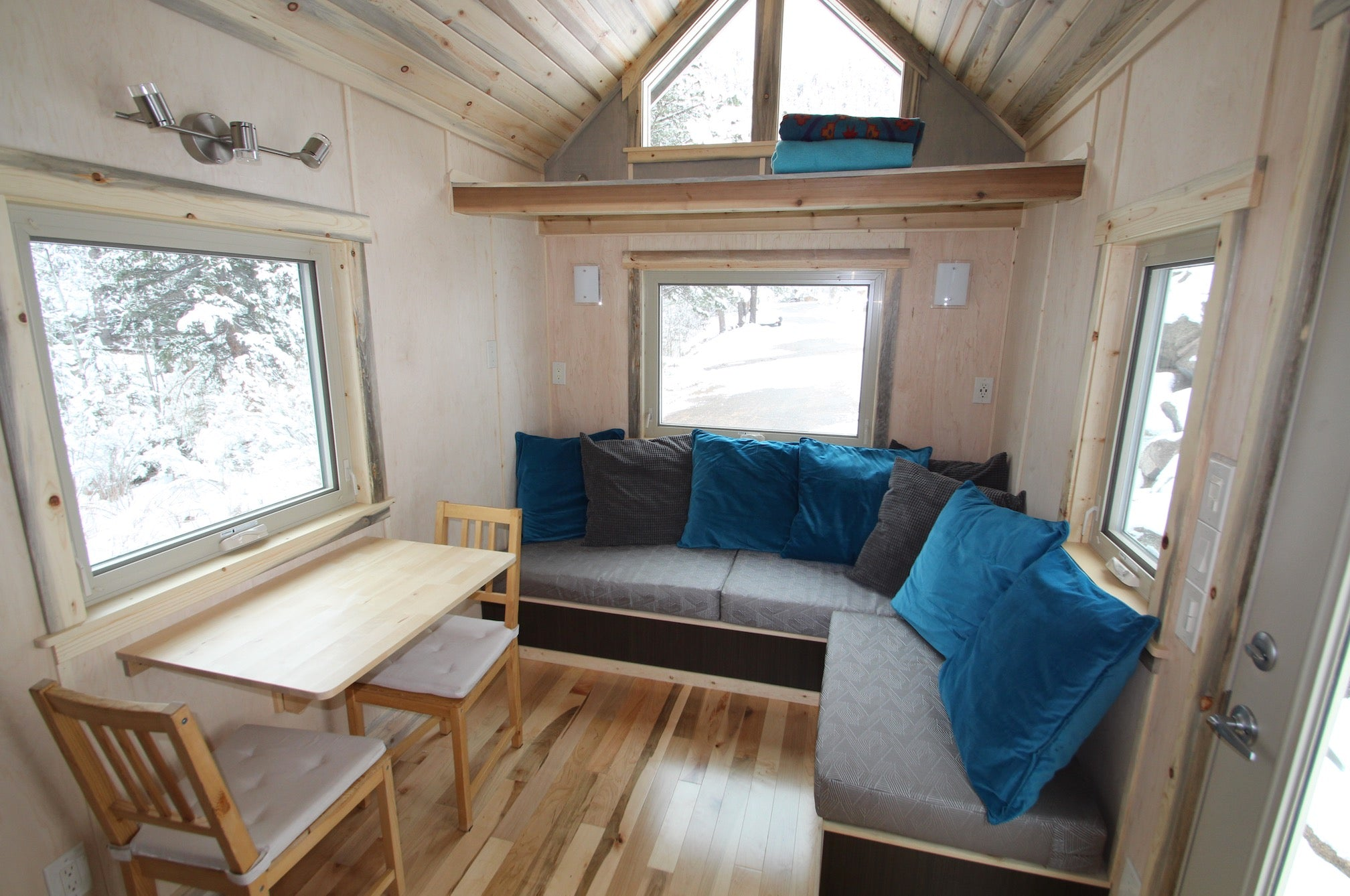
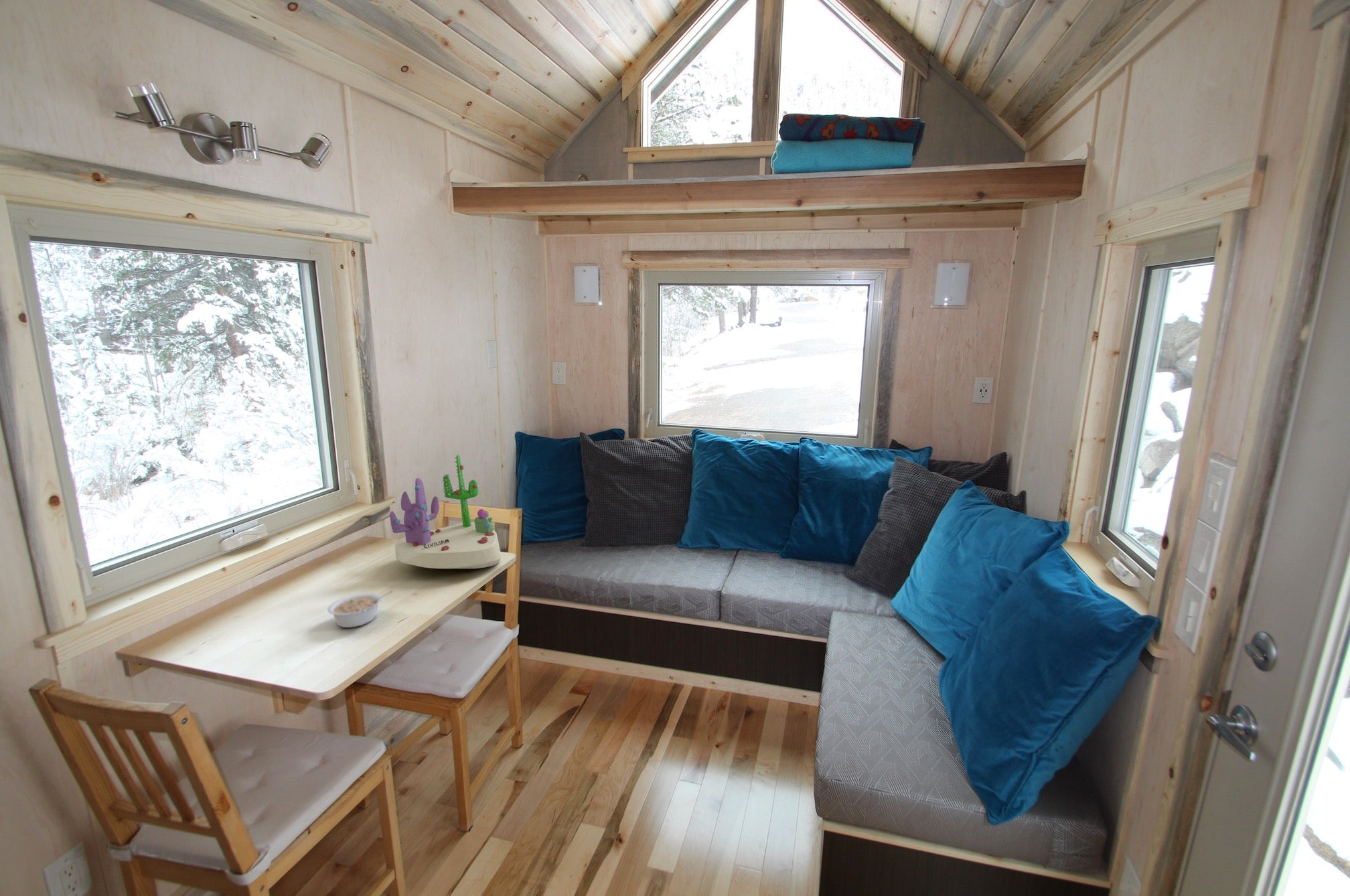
+ legume (358, 609)
+ succulent planter (438, 512)
